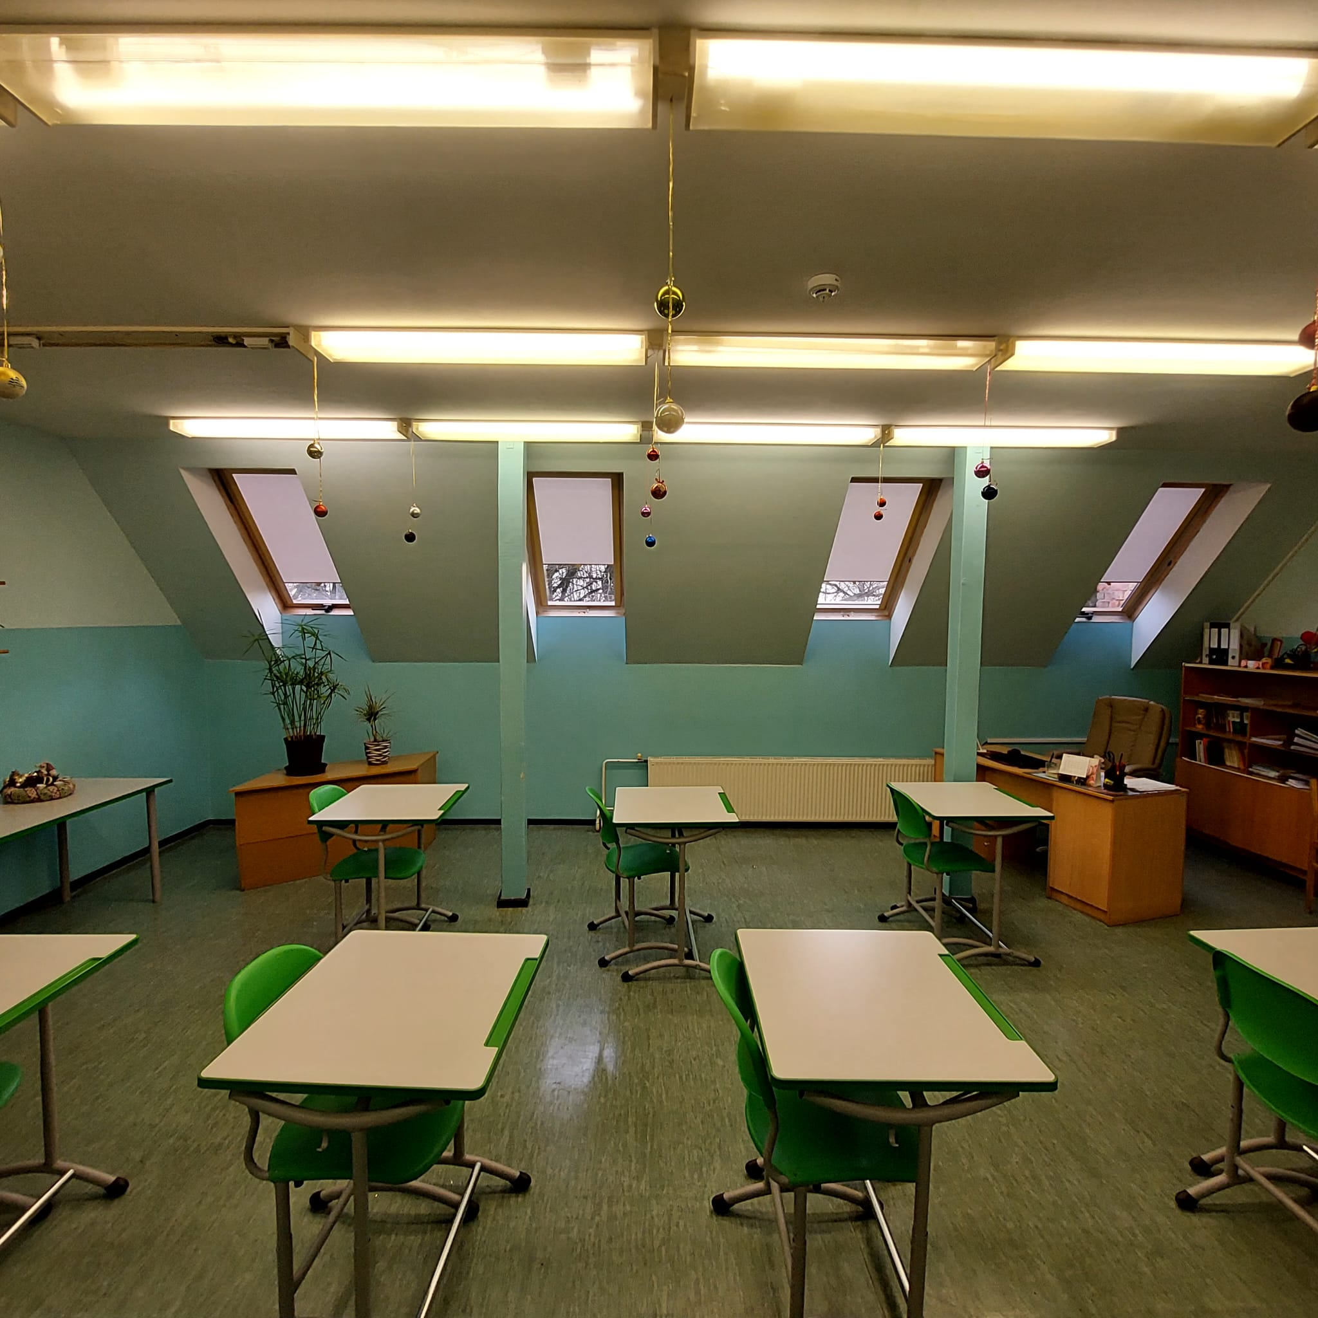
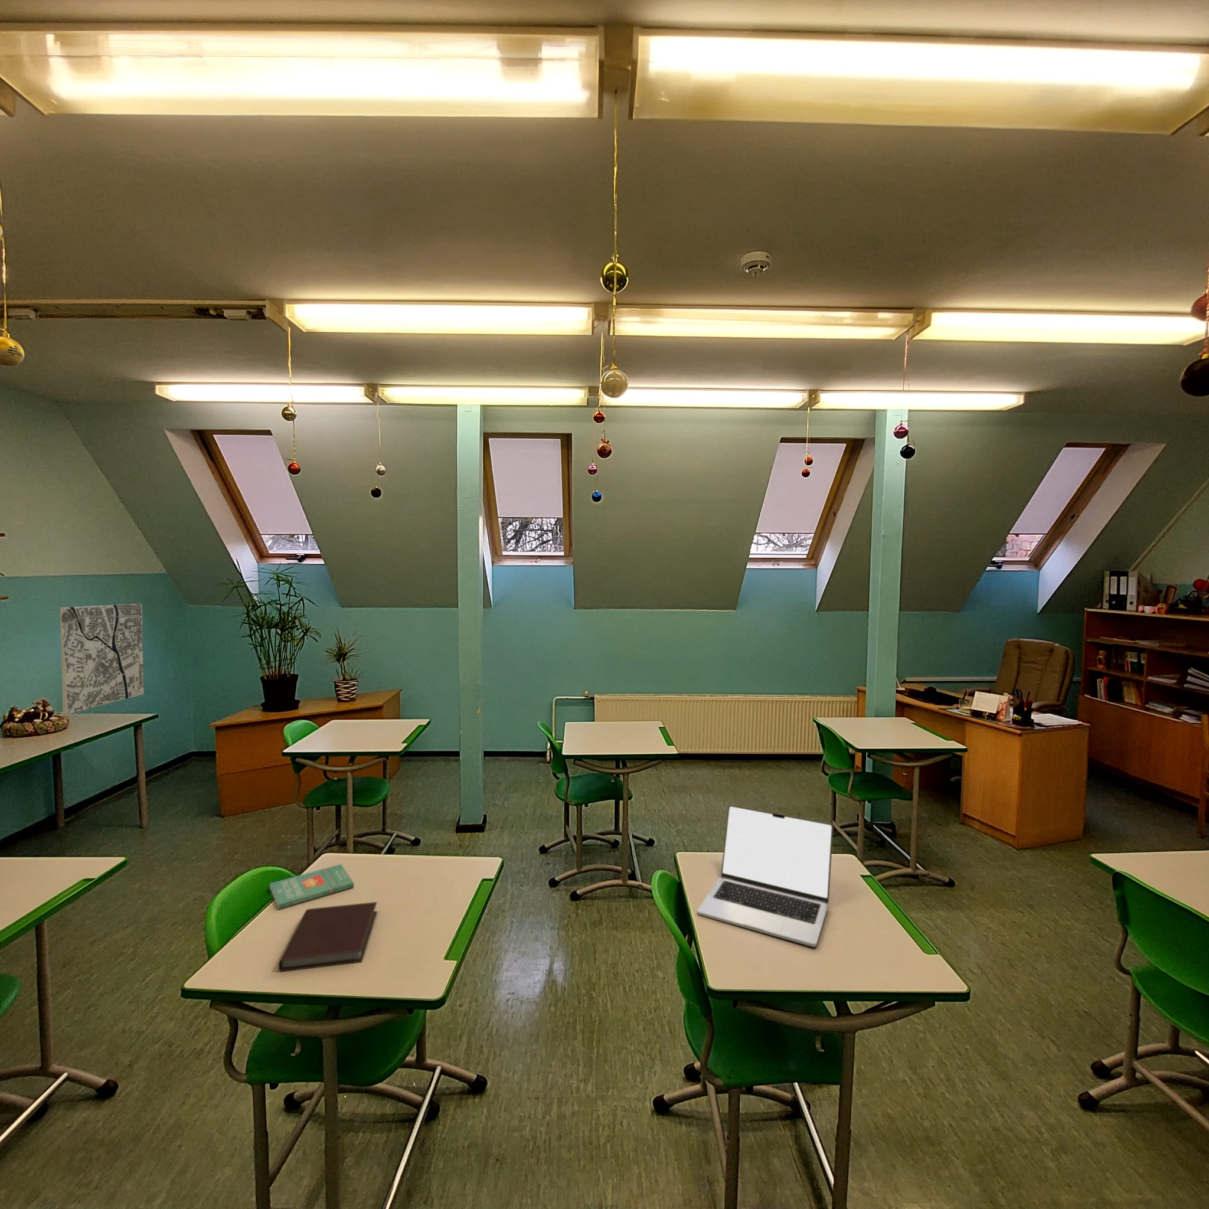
+ book (312, 885)
+ notebook (332, 934)
+ laptop (767, 868)
+ map (107, 654)
